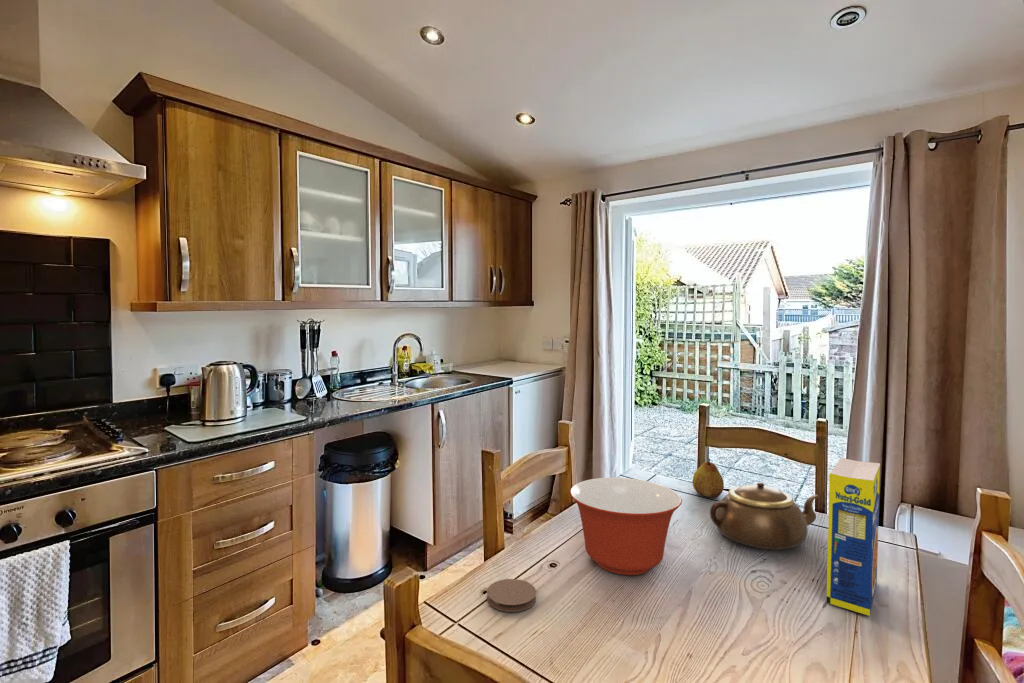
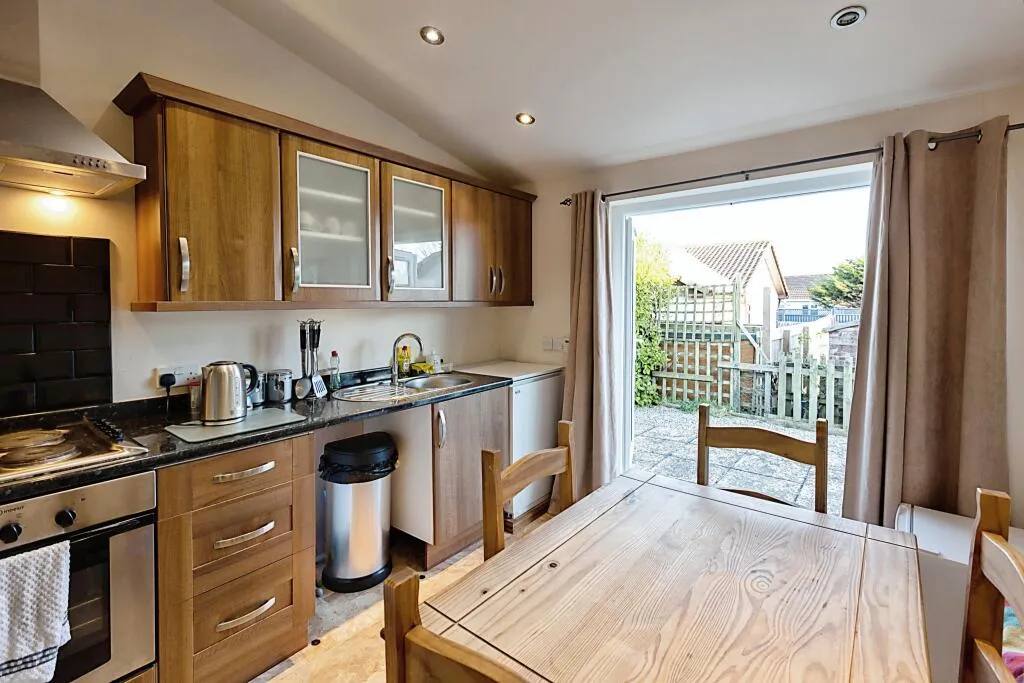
- mixing bowl (624, 527)
- fruit (707, 475)
- coaster (511, 594)
- legume (854, 530)
- teapot (761, 509)
